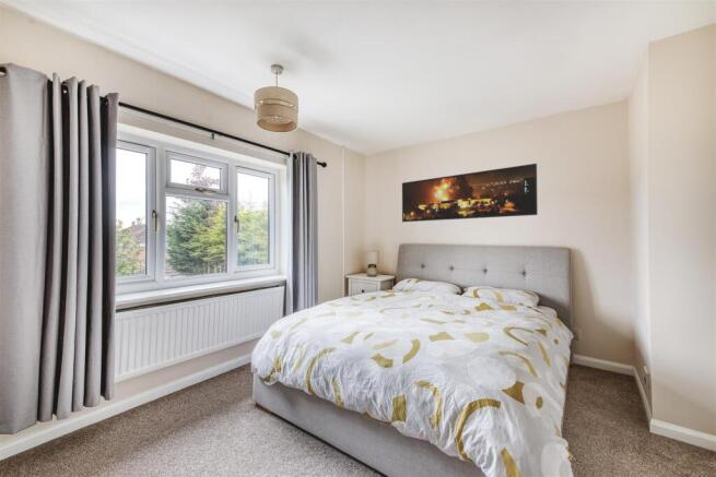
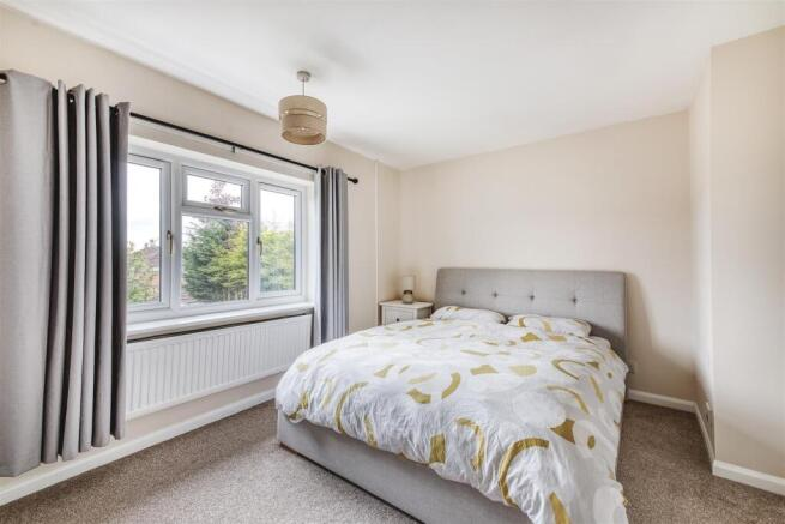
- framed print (460, 196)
